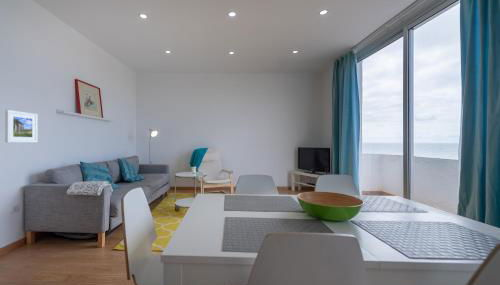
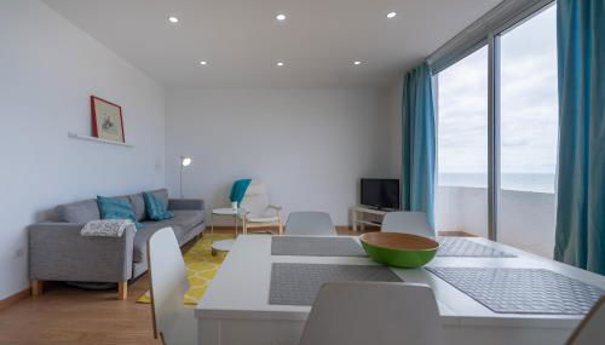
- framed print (22, 127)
